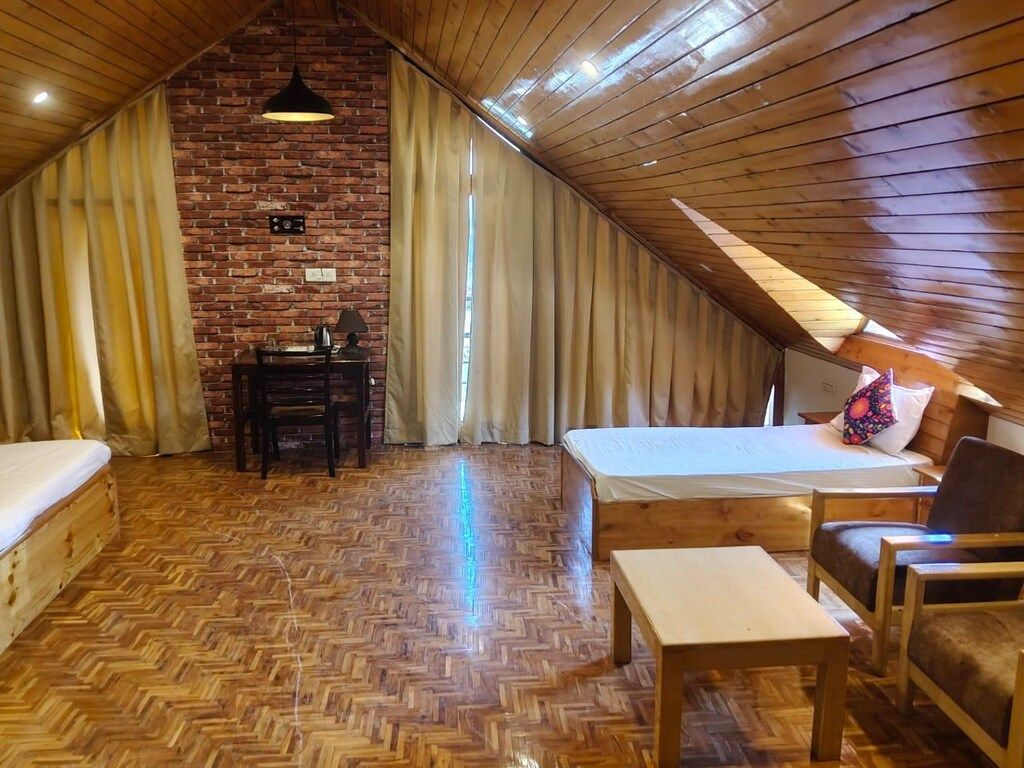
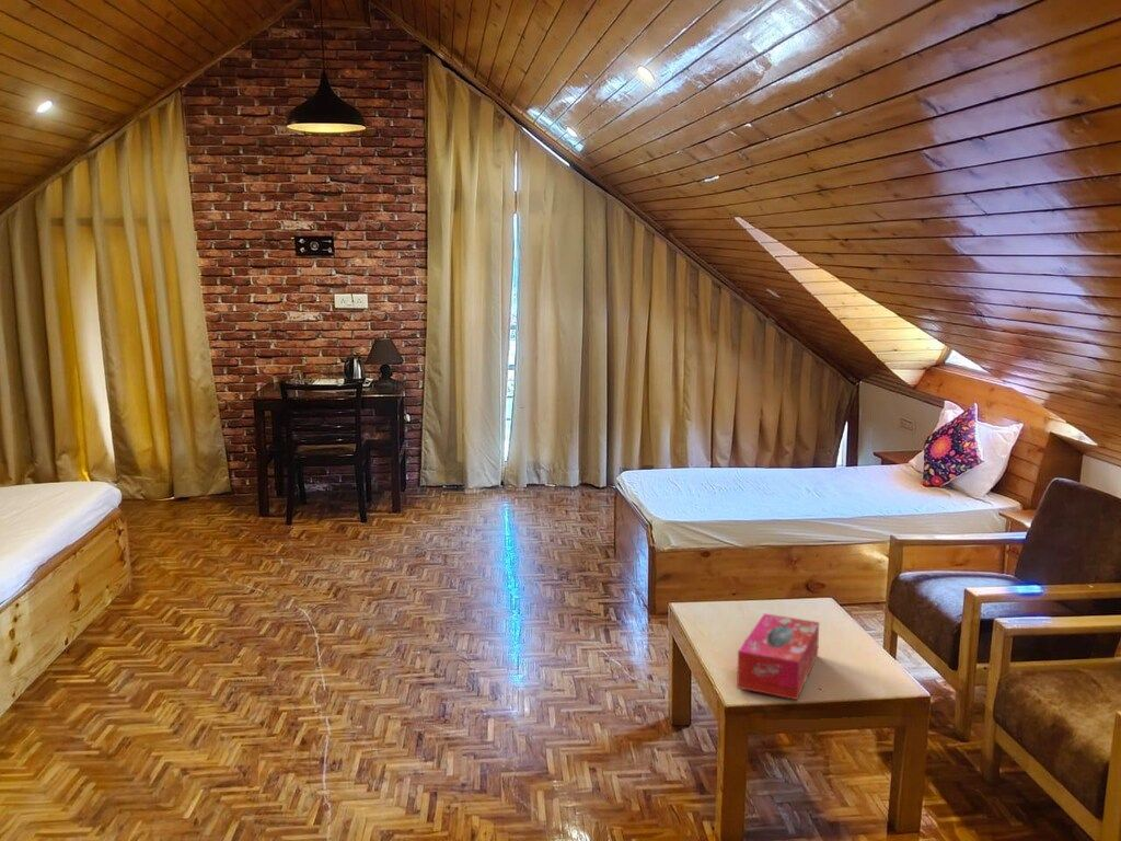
+ tissue box (779, 654)
